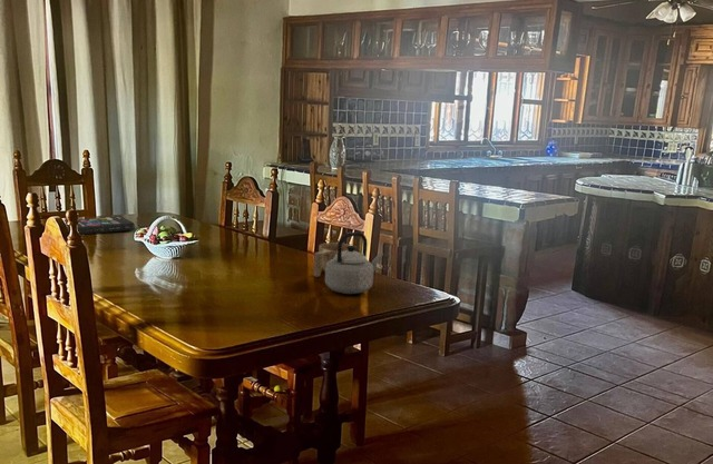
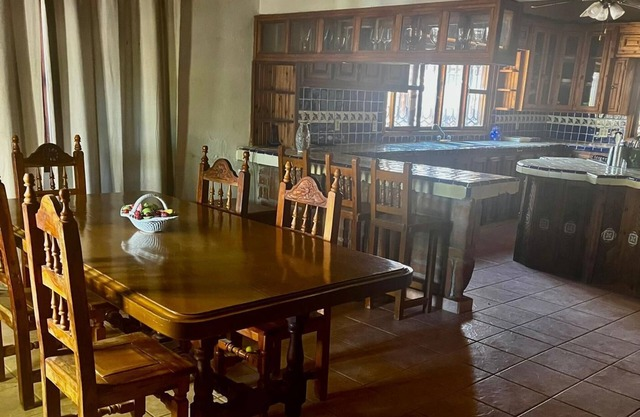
- cup (329, 259)
- teapot (354, 260)
- book (96, 225)
